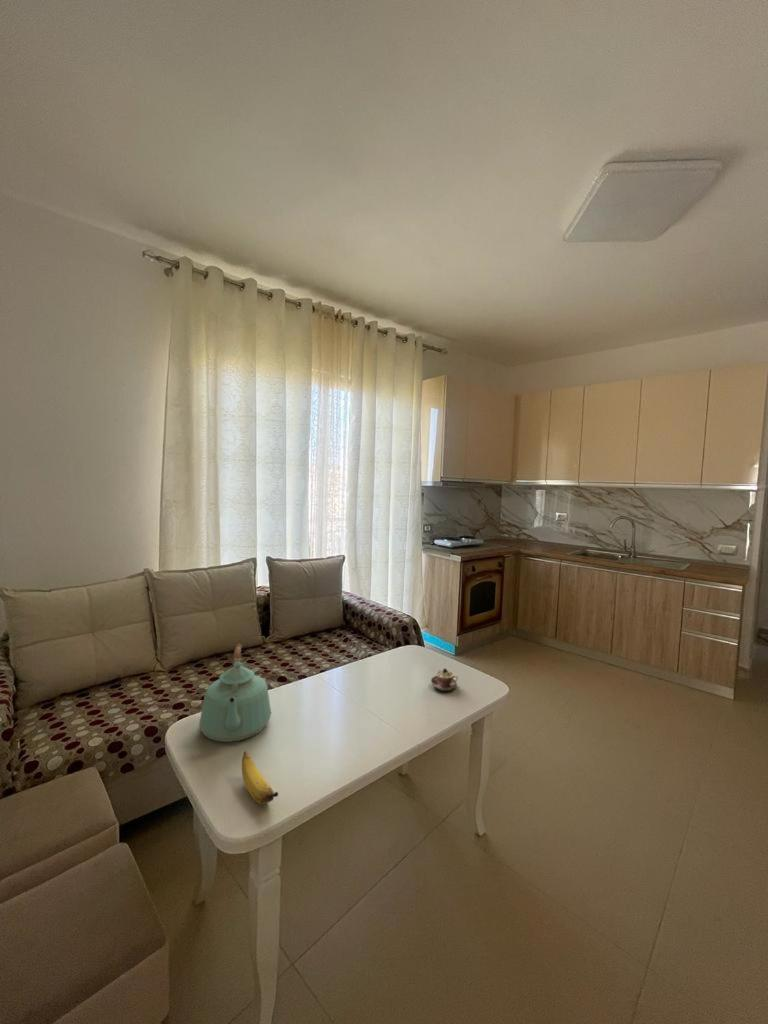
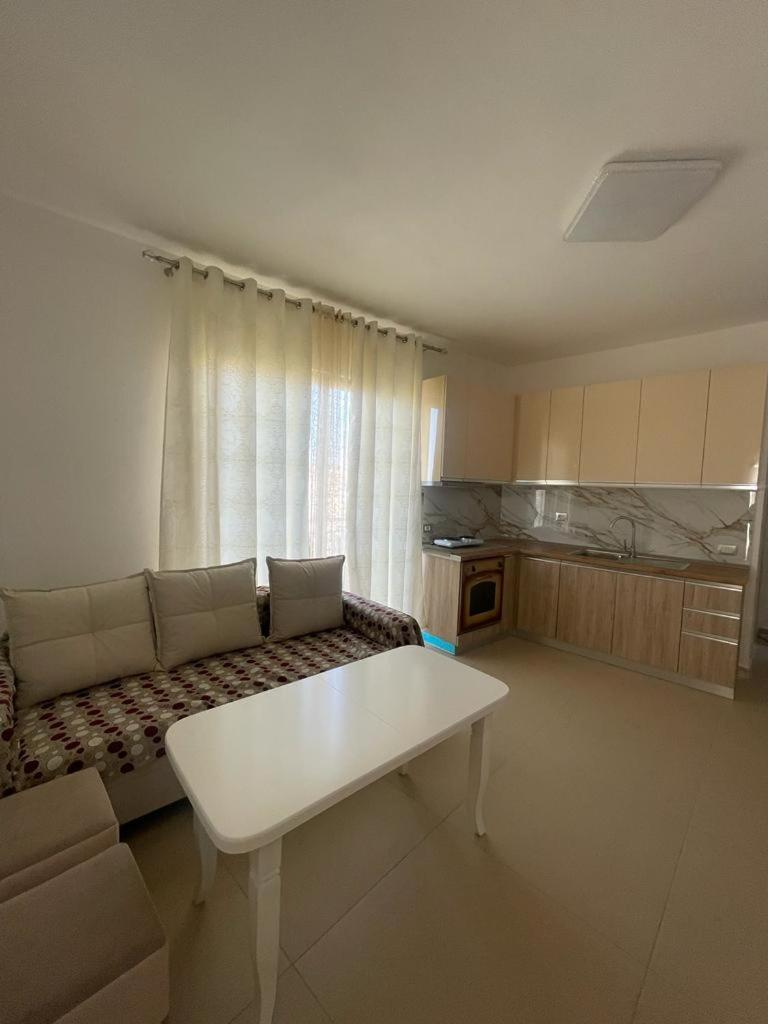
- banana (256, 782)
- teacup (443, 677)
- kettle (236, 689)
